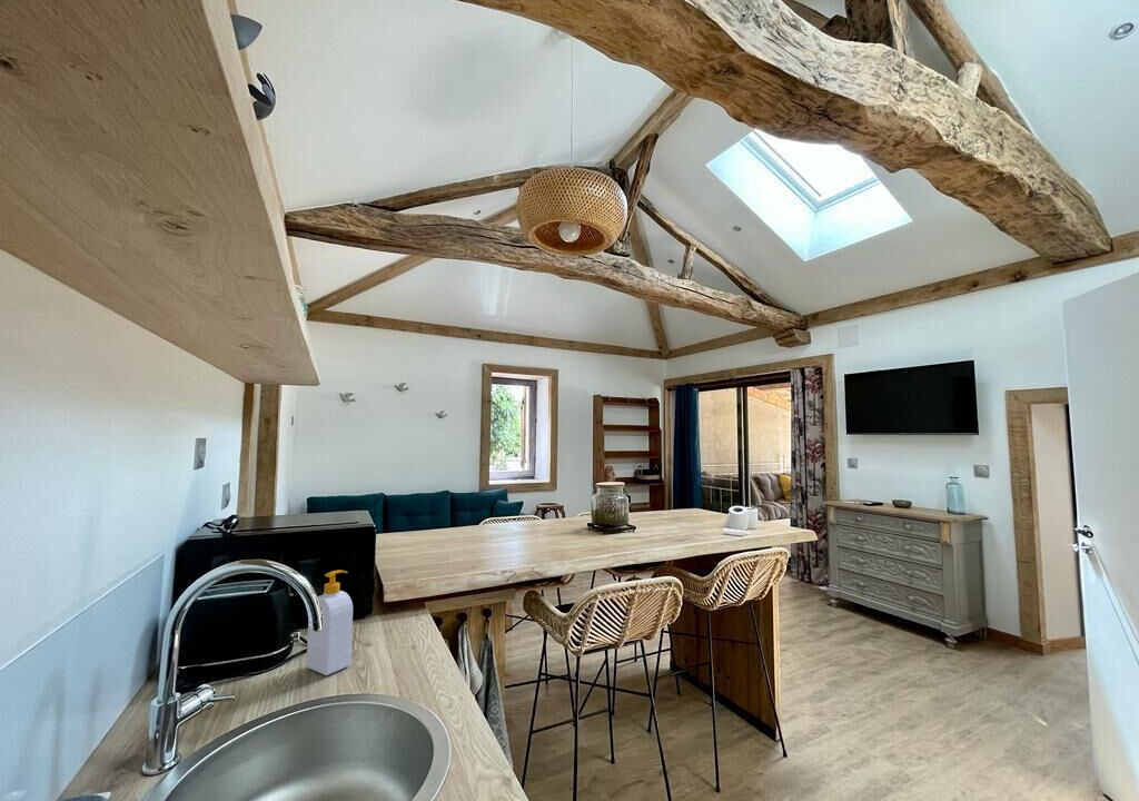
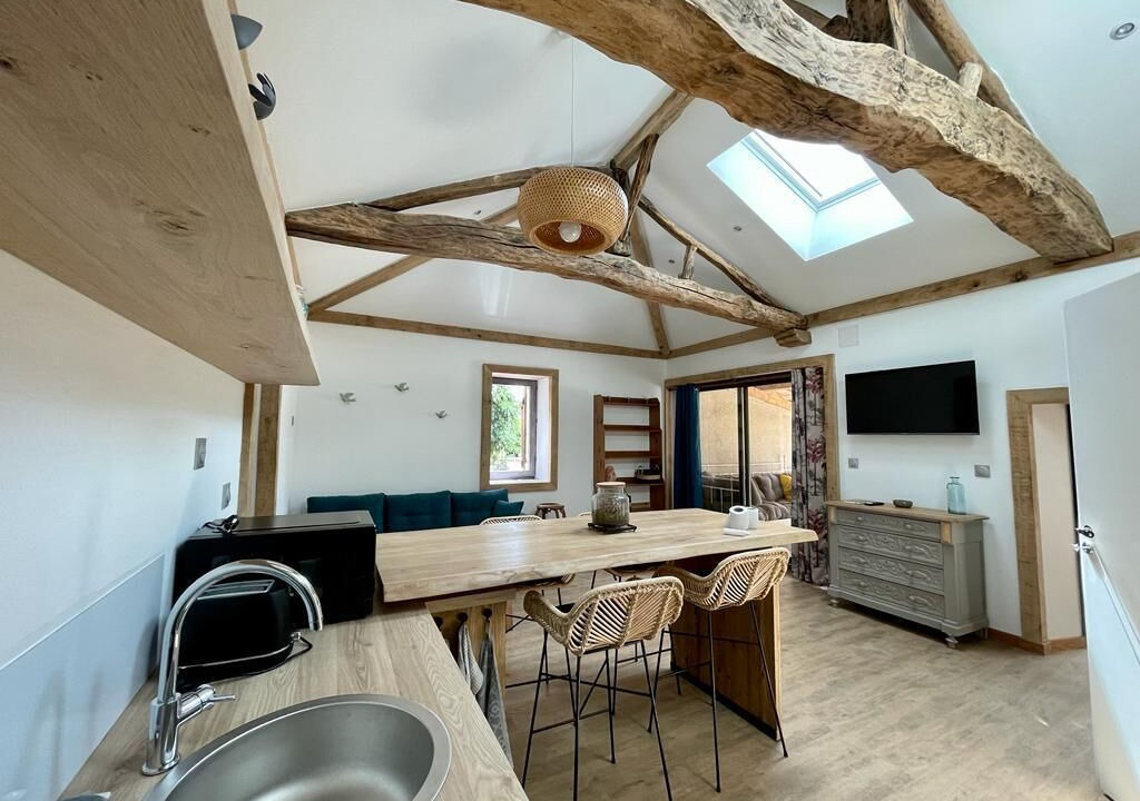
- soap bottle (331, 619)
